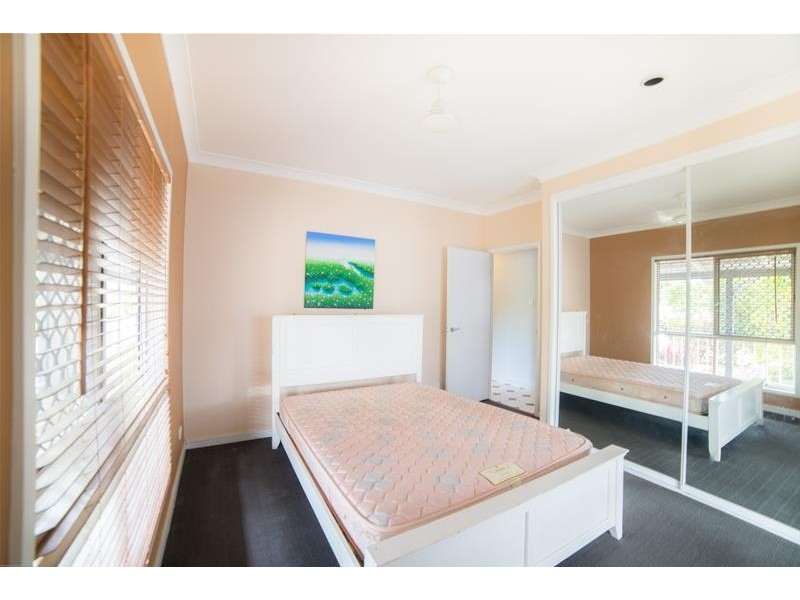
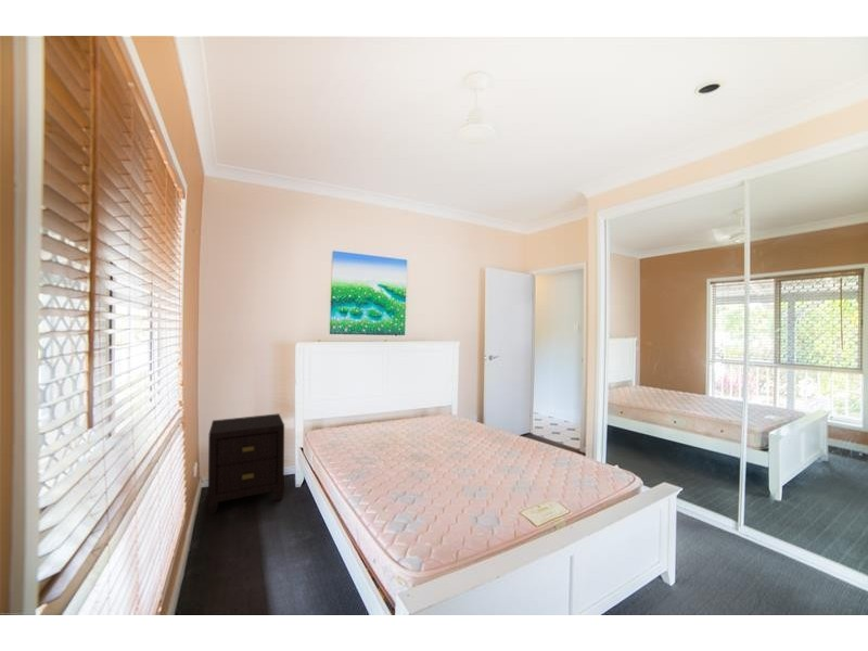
+ nightstand (247, 459)
